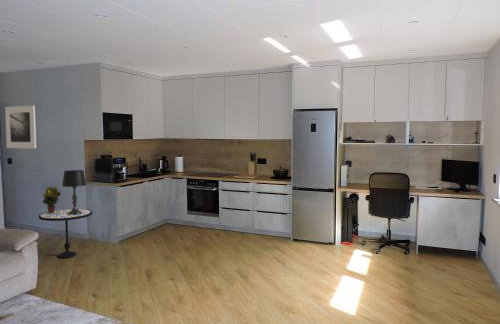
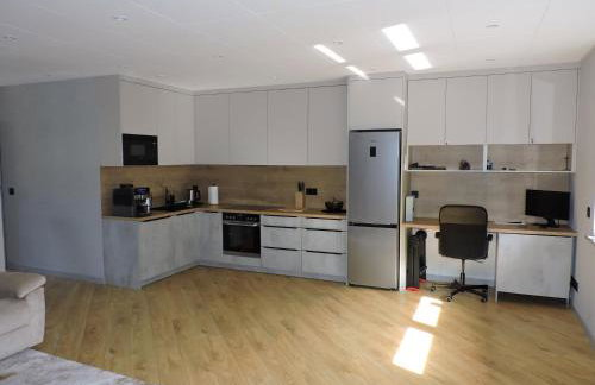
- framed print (20, 127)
- side table (66, 234)
- potted plant (50, 199)
- table lamp (74, 192)
